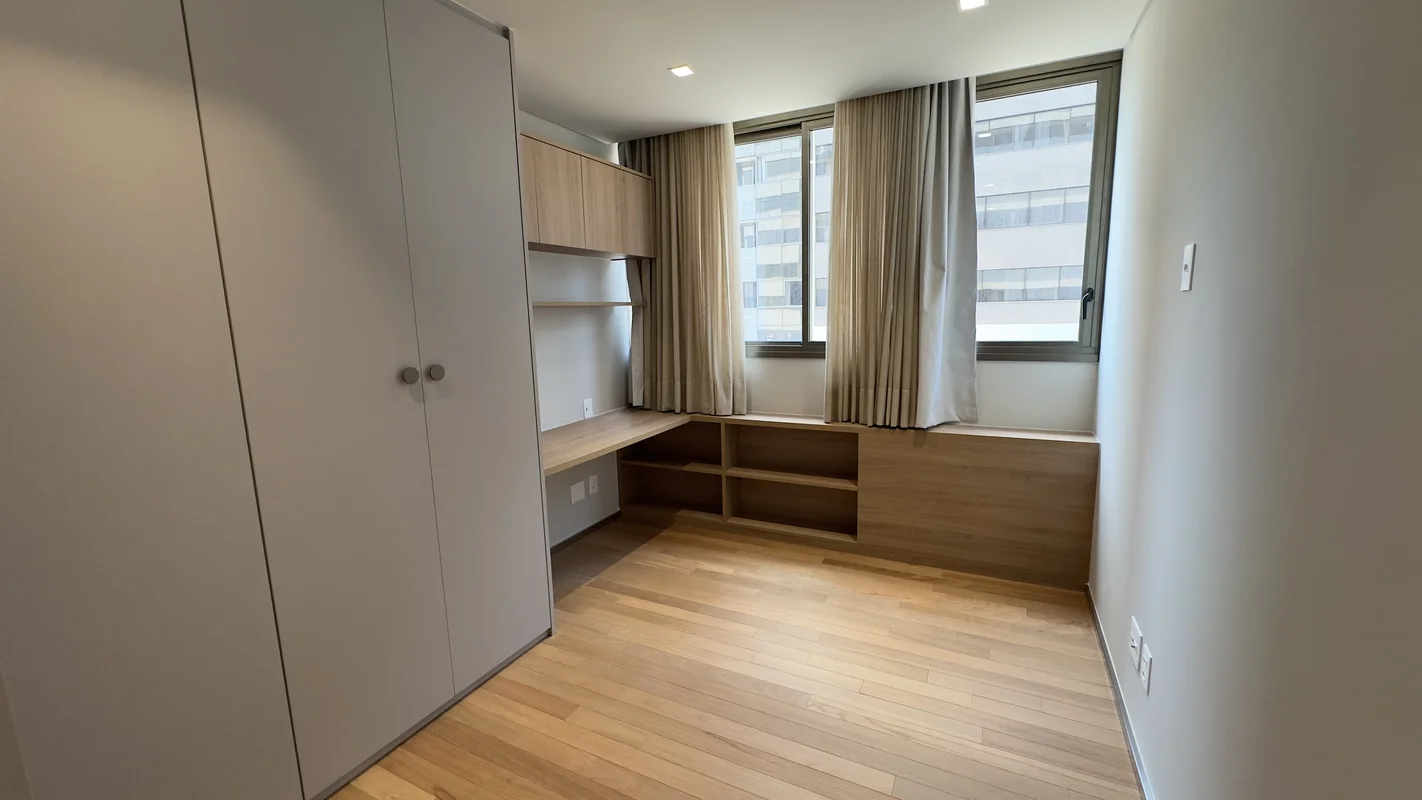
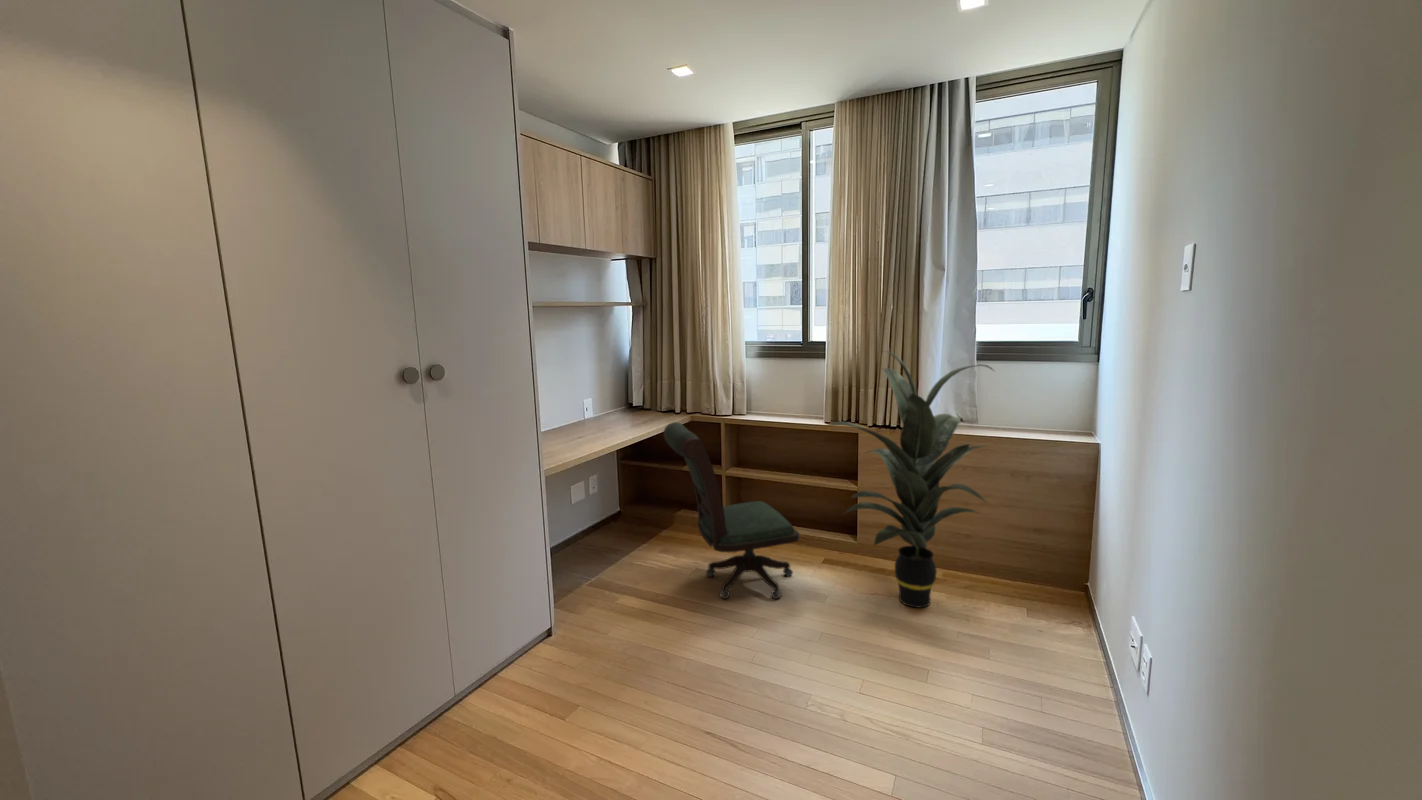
+ office chair (732, 505)
+ indoor plant (909, 477)
